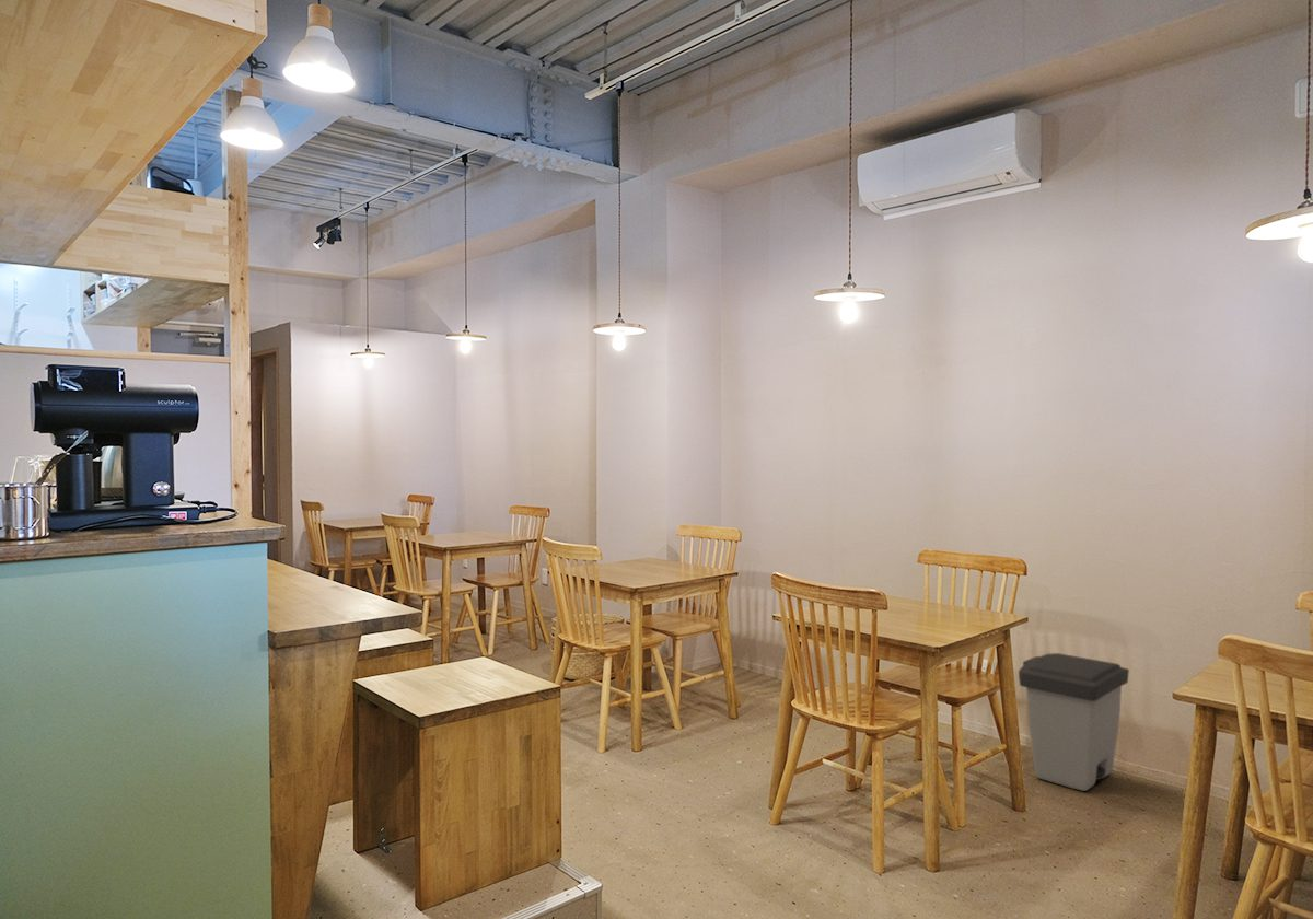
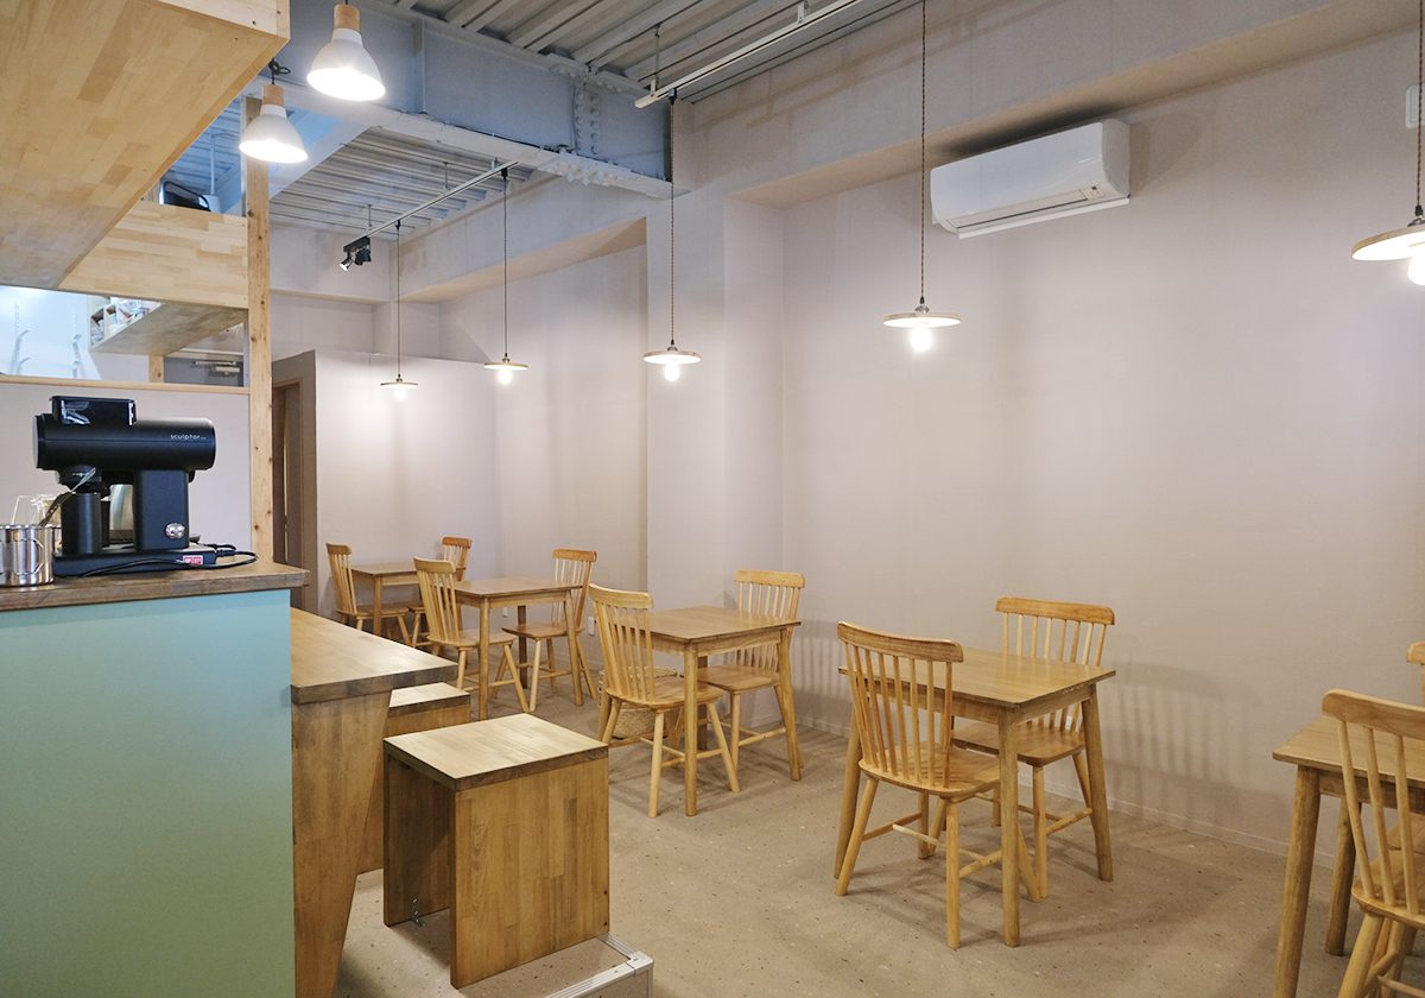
- trash can (1071, 718)
